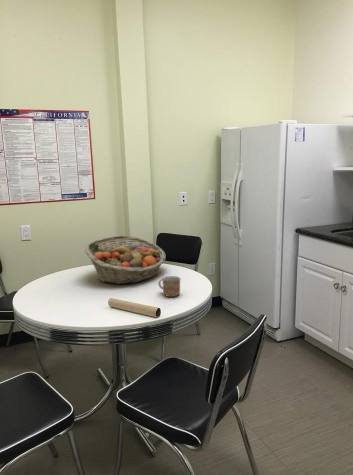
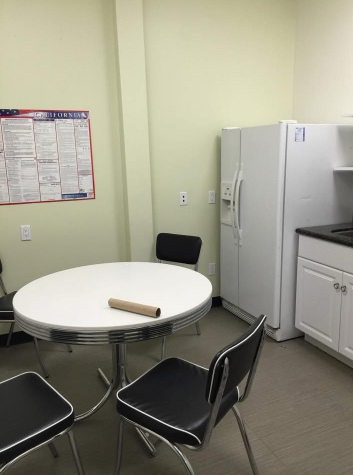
- mug (169, 286)
- fruit basket (126, 258)
